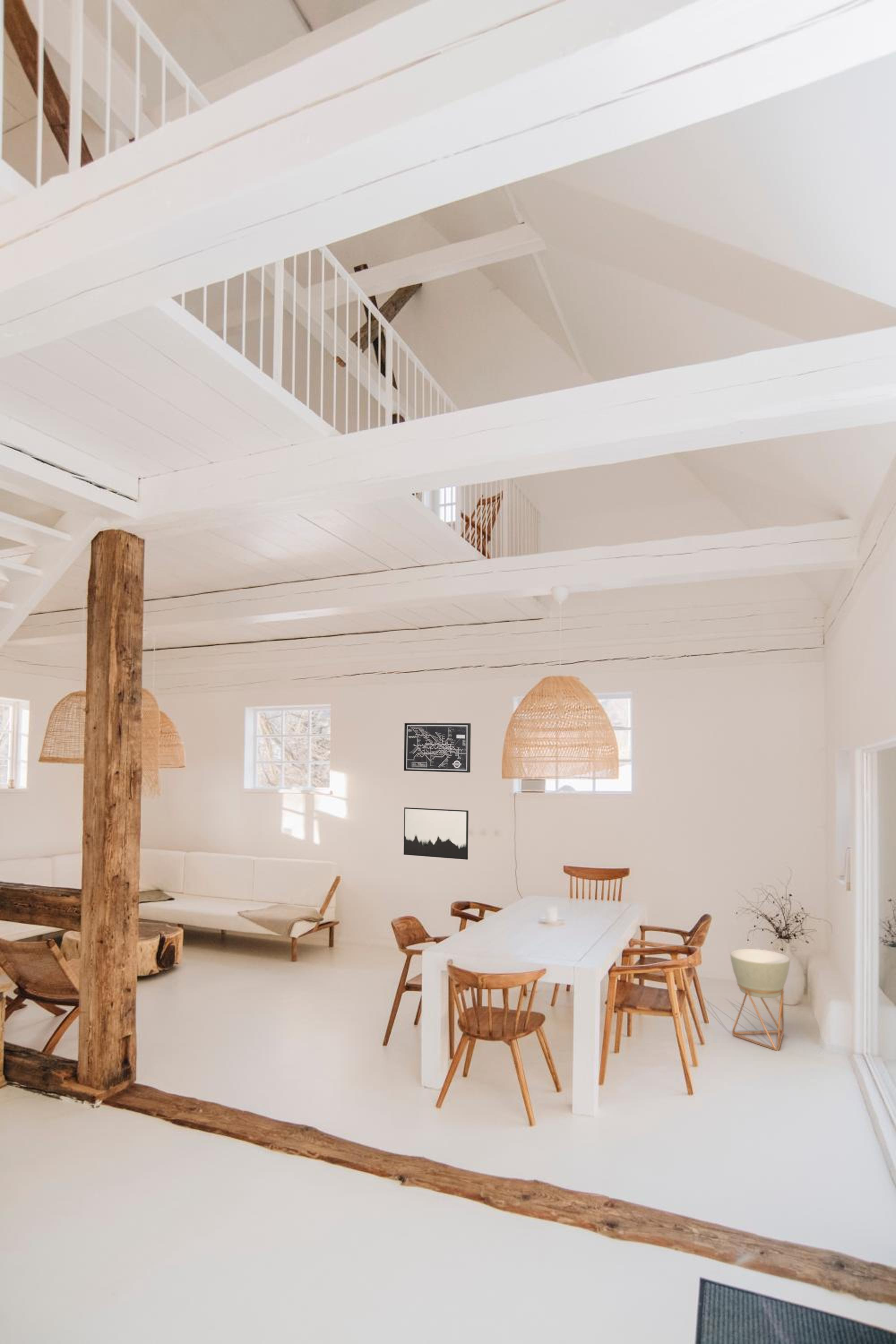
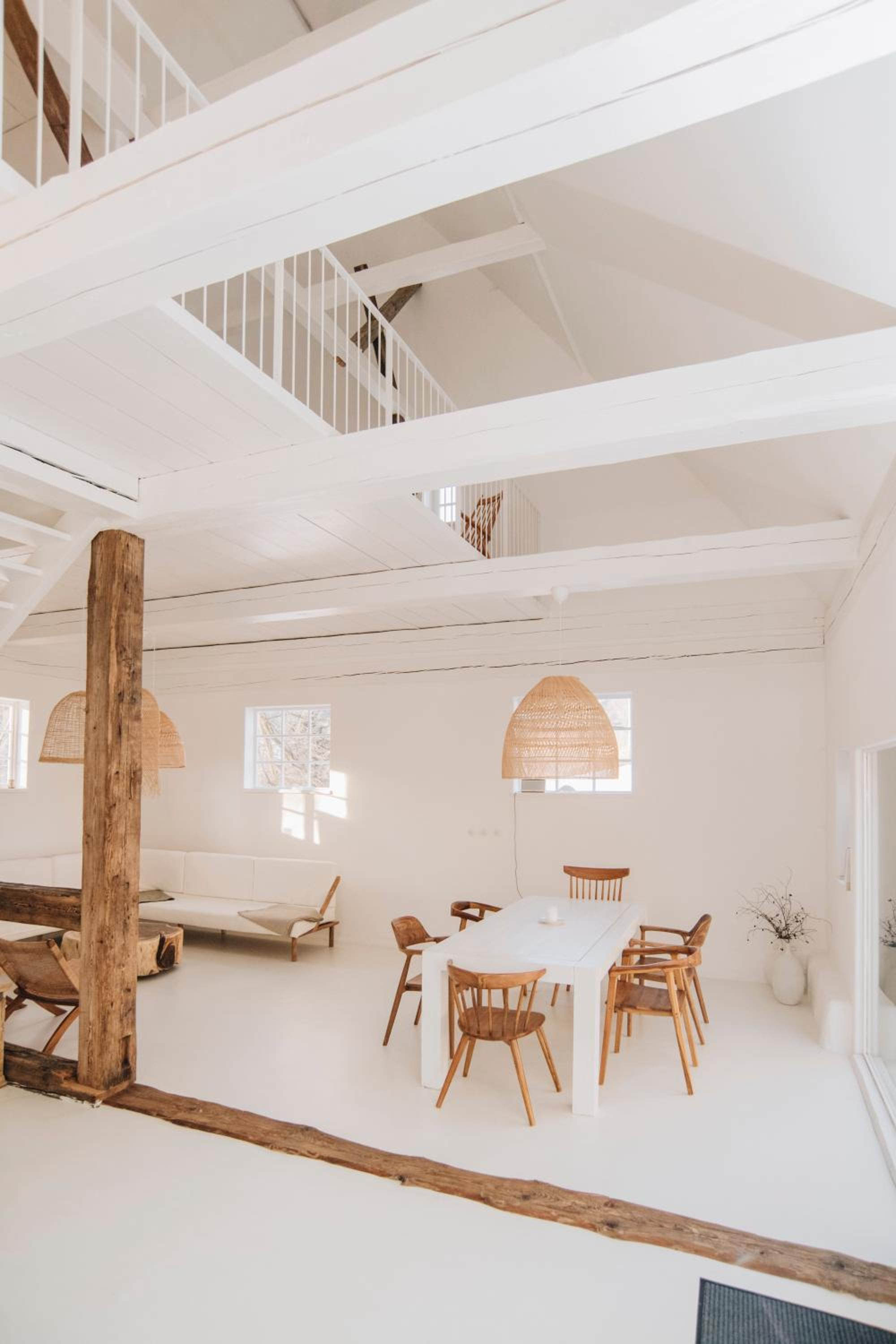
- planter (760, 997)
- wall art (435, 833)
- wall art (437, 747)
